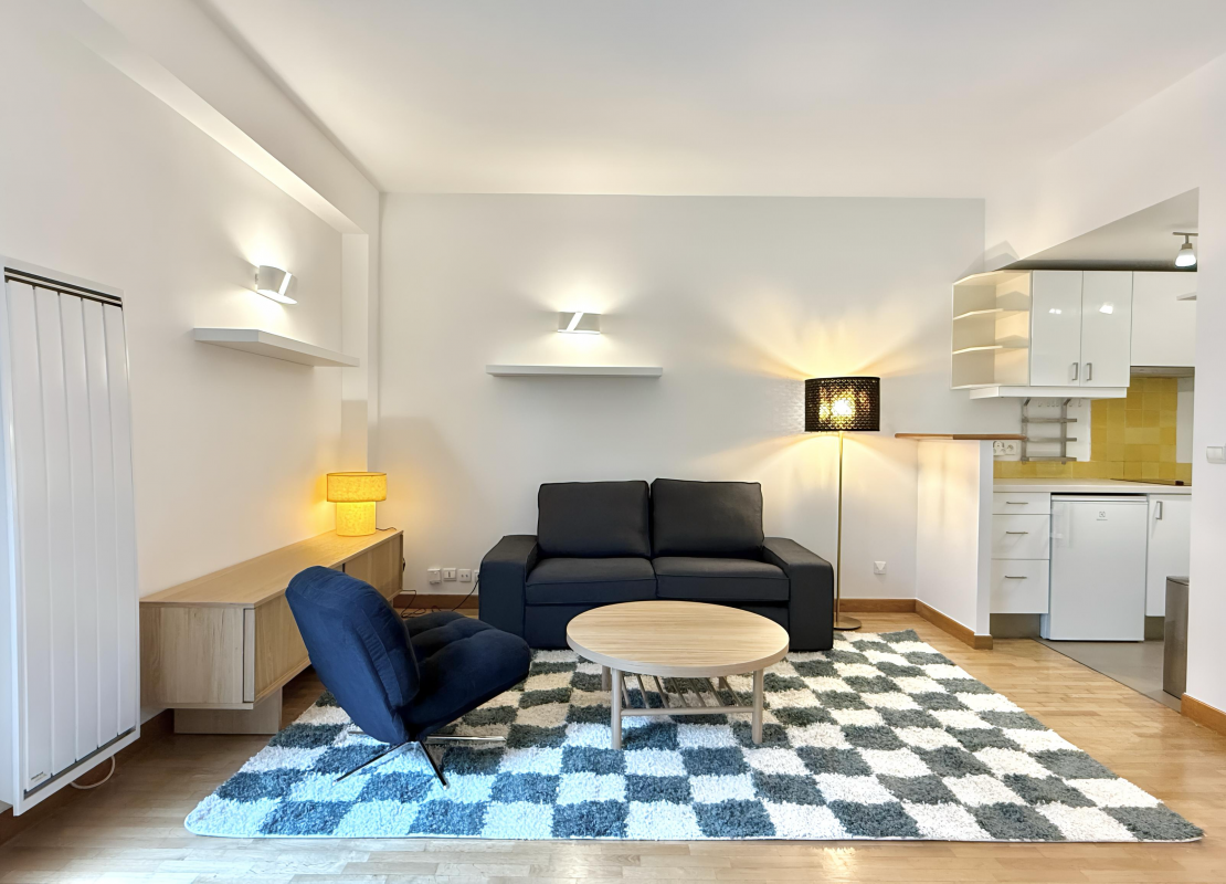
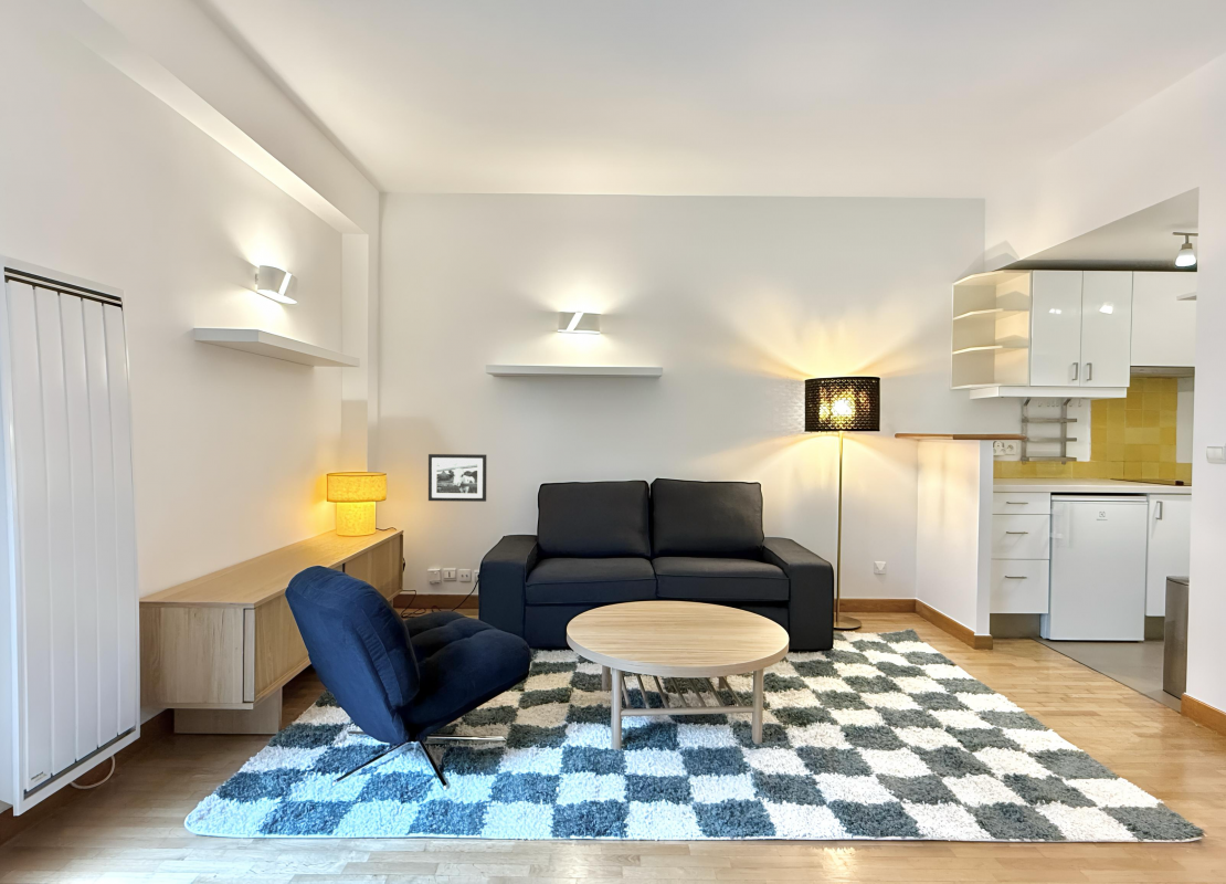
+ picture frame (457, 477)
